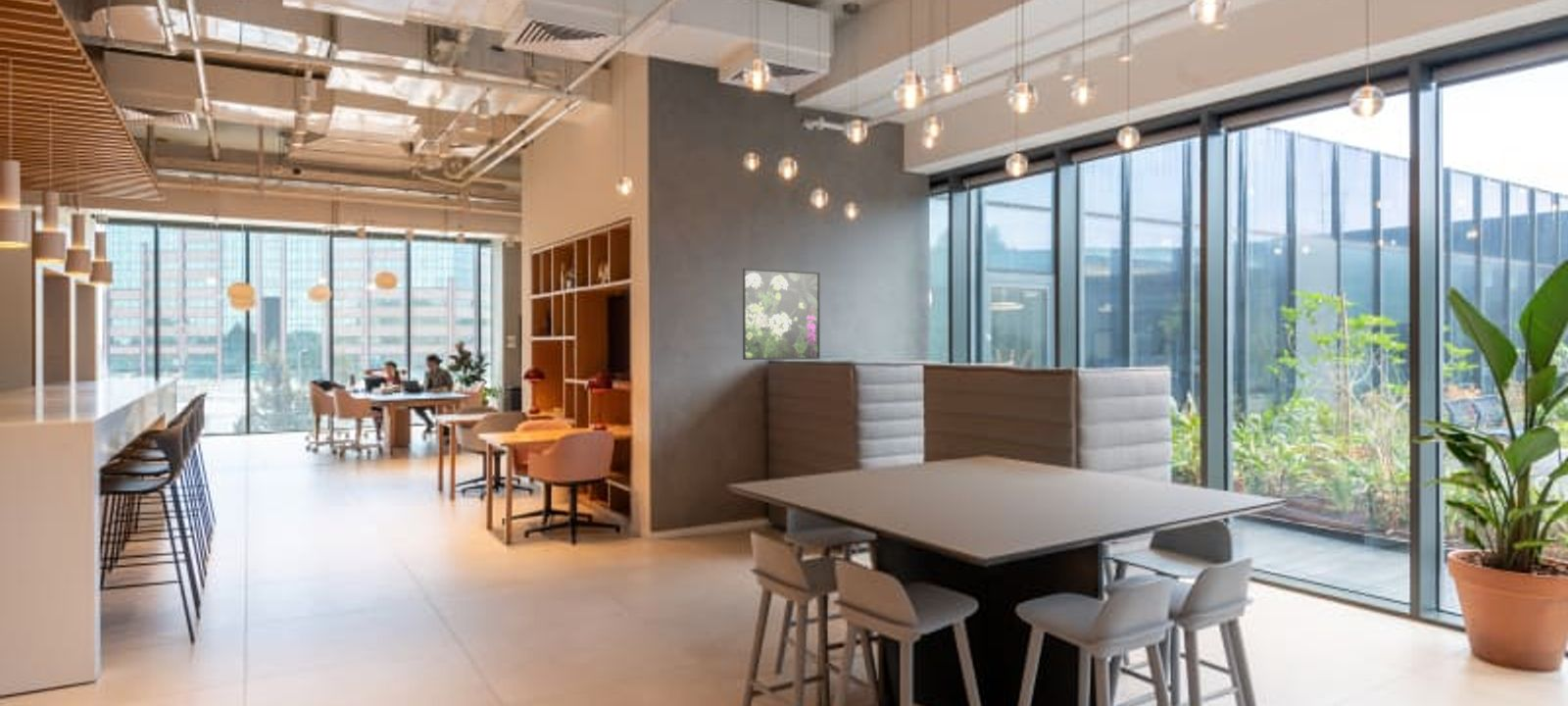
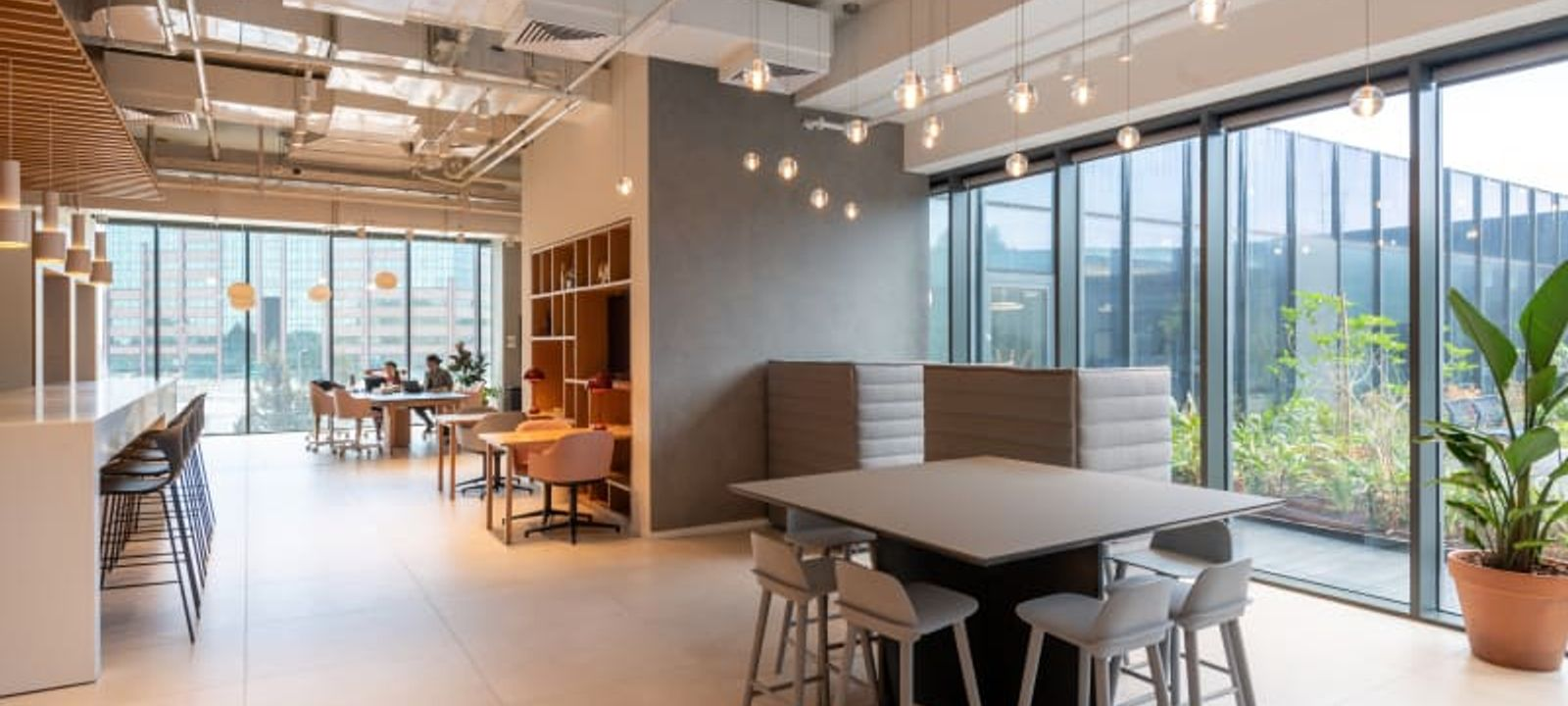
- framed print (782, 315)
